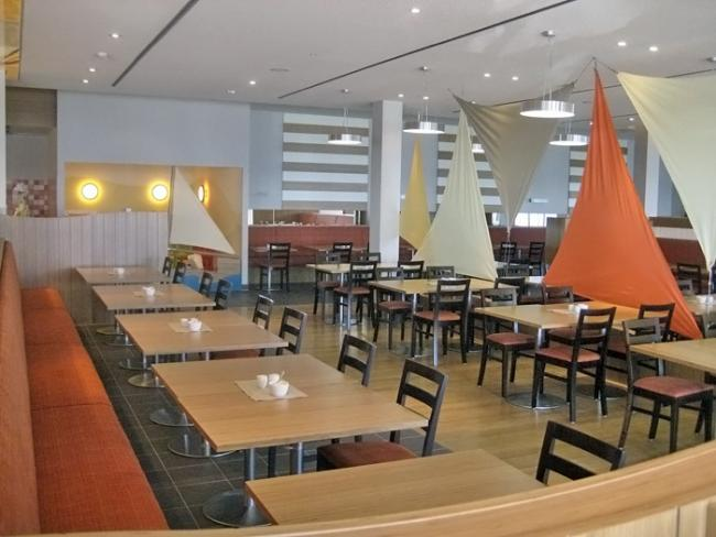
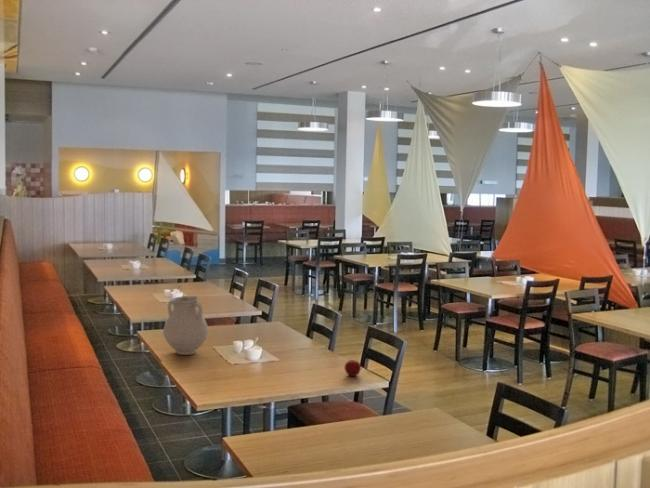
+ vase (185, 324)
+ apple (352, 367)
